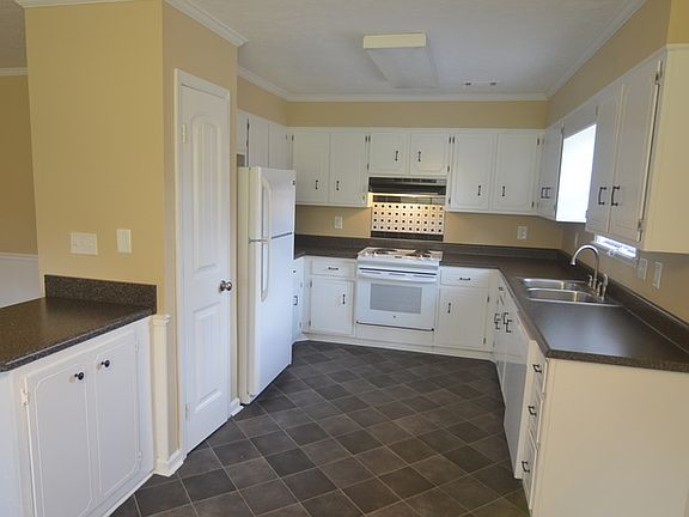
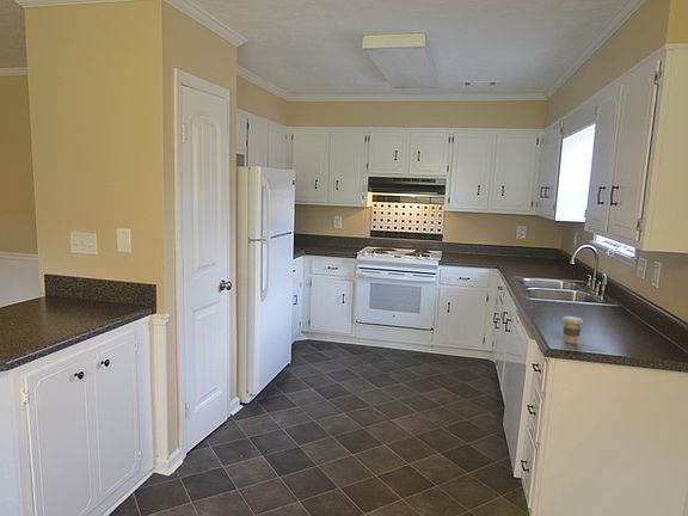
+ coffee cup (571, 330)
